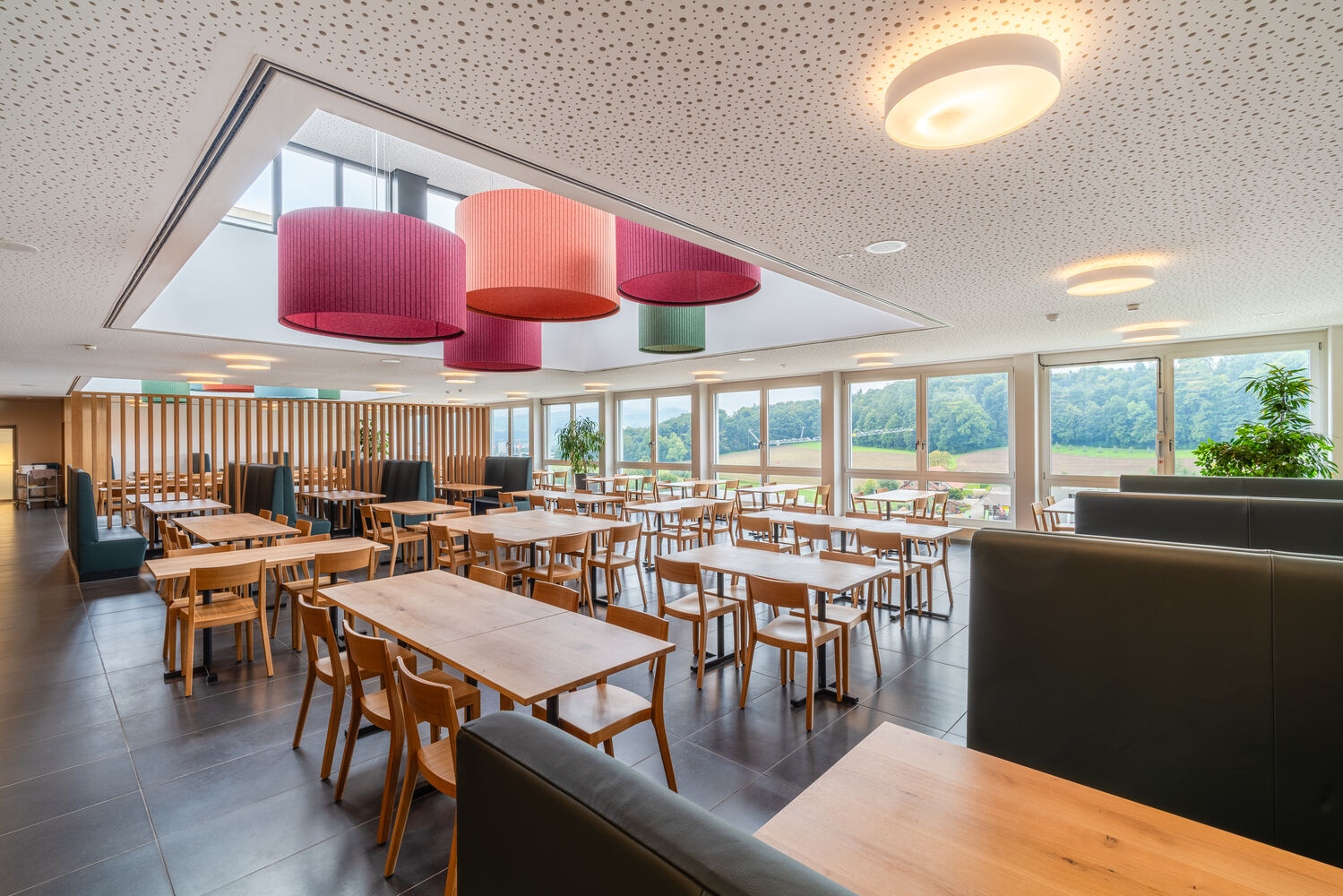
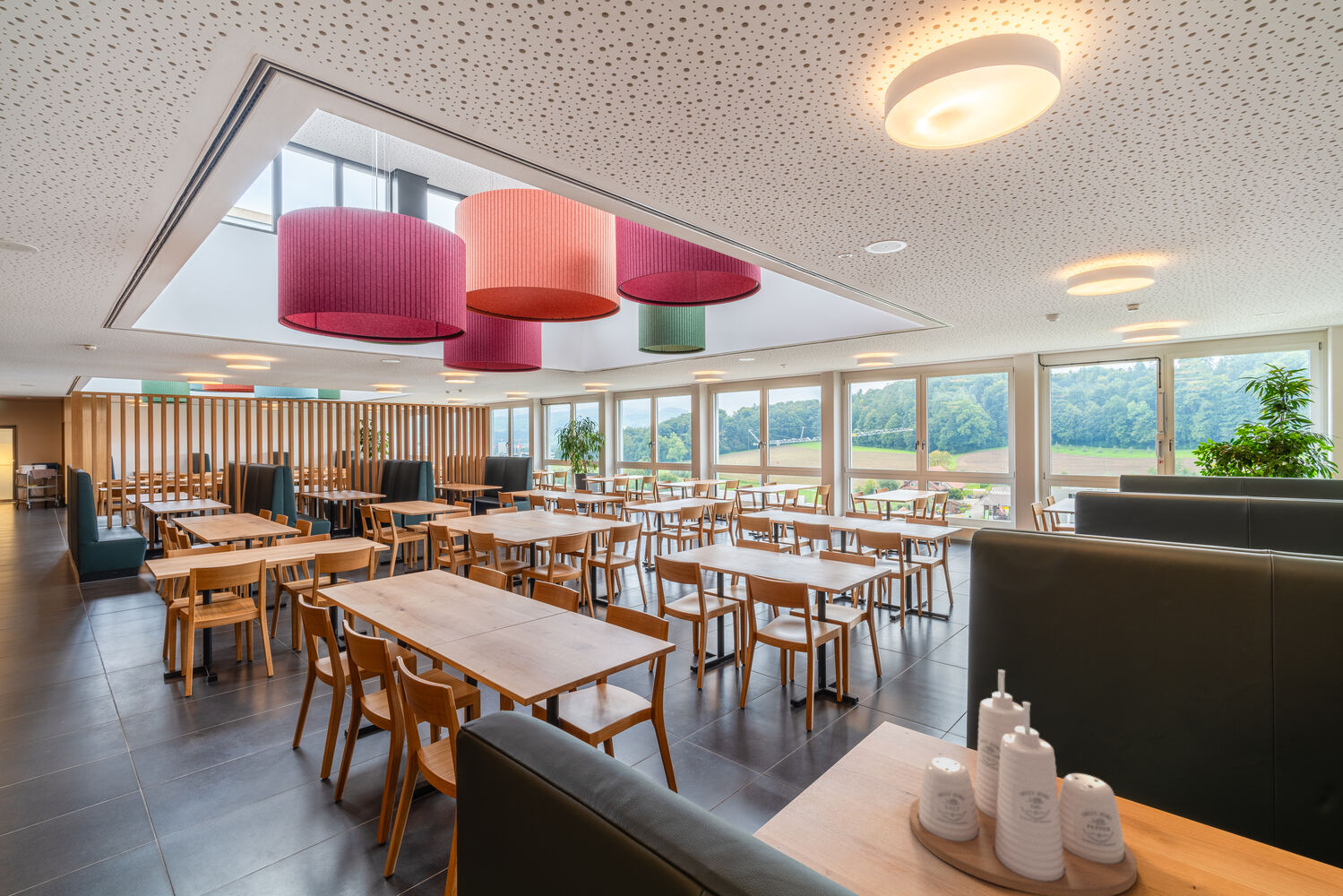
+ condiment set (1014, 762)
